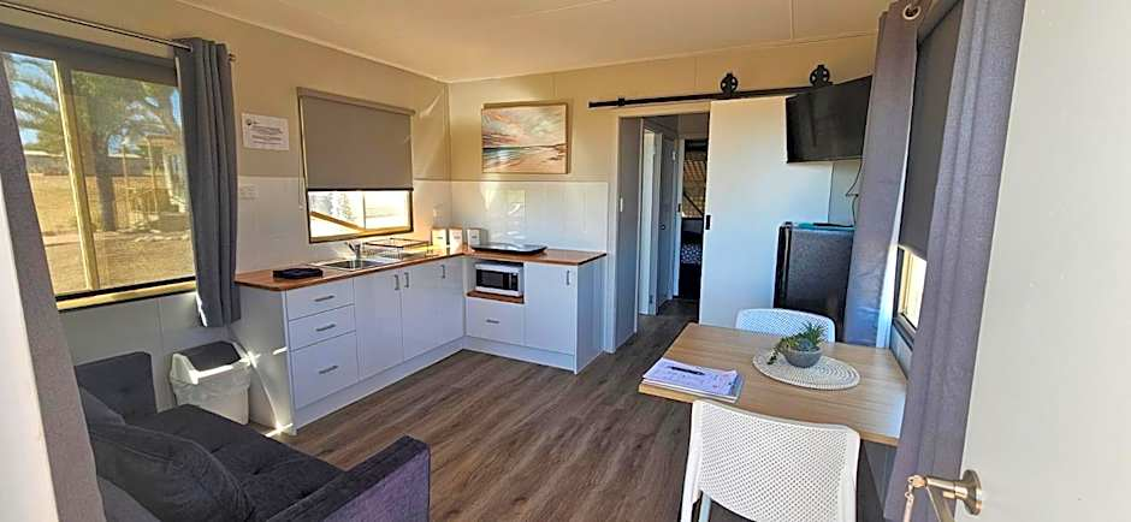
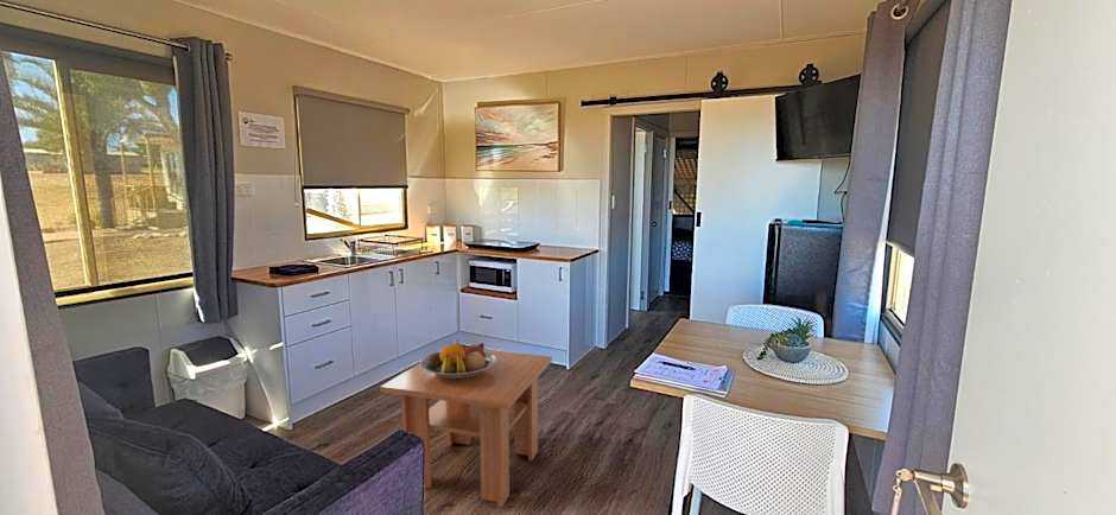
+ fruit bowl (458, 356)
+ coffee table (474, 420)
